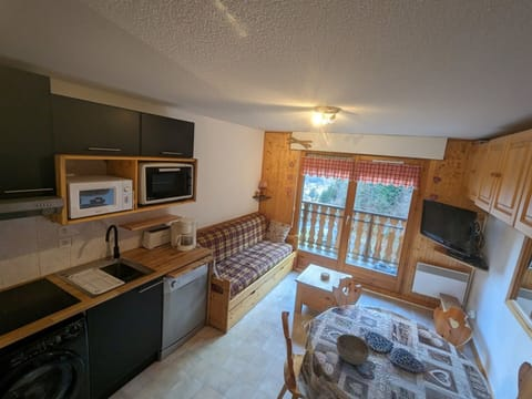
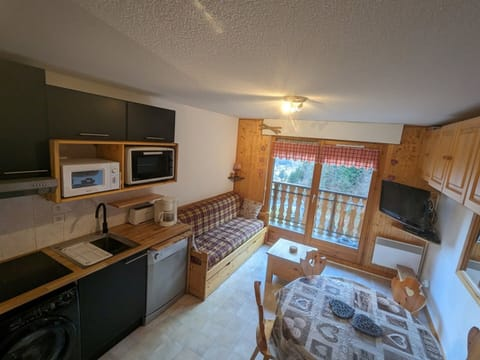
- bowl (351, 350)
